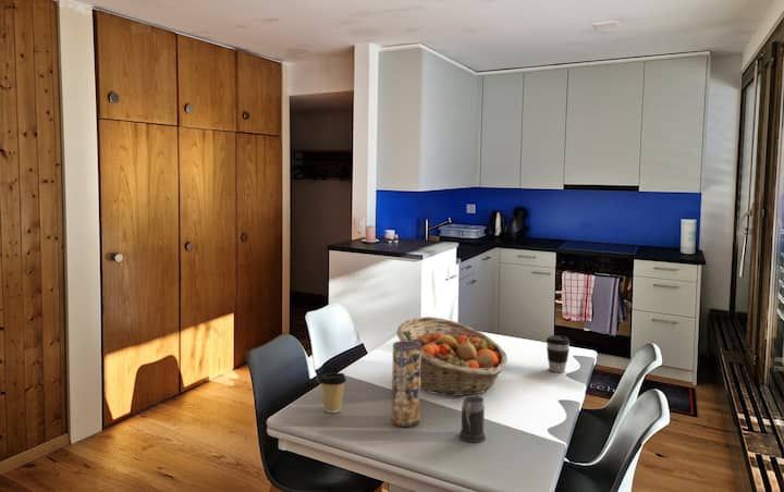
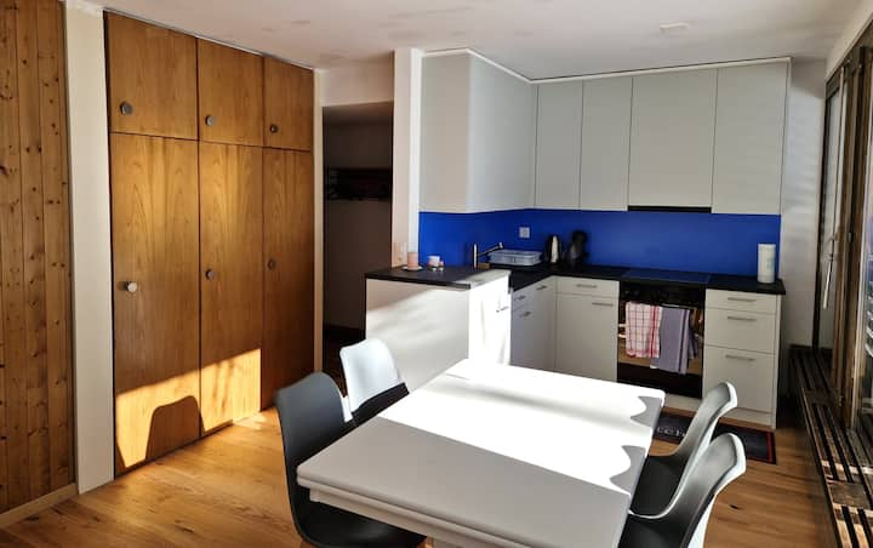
- vase (406, 382)
- coffee cup (332, 392)
- fruit basket (452, 353)
- coffee cup (558, 354)
- mug (471, 419)
